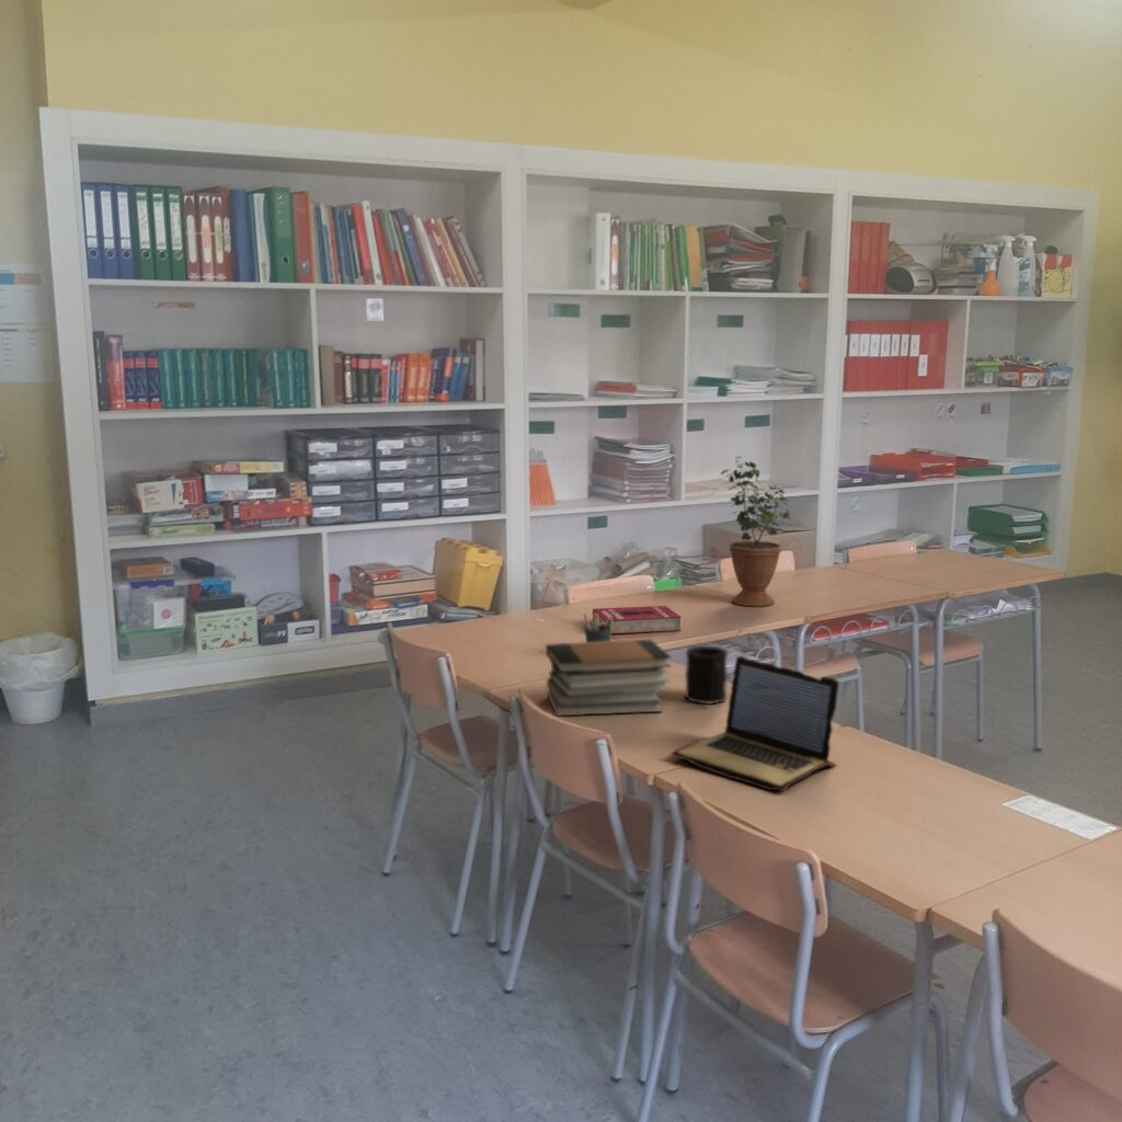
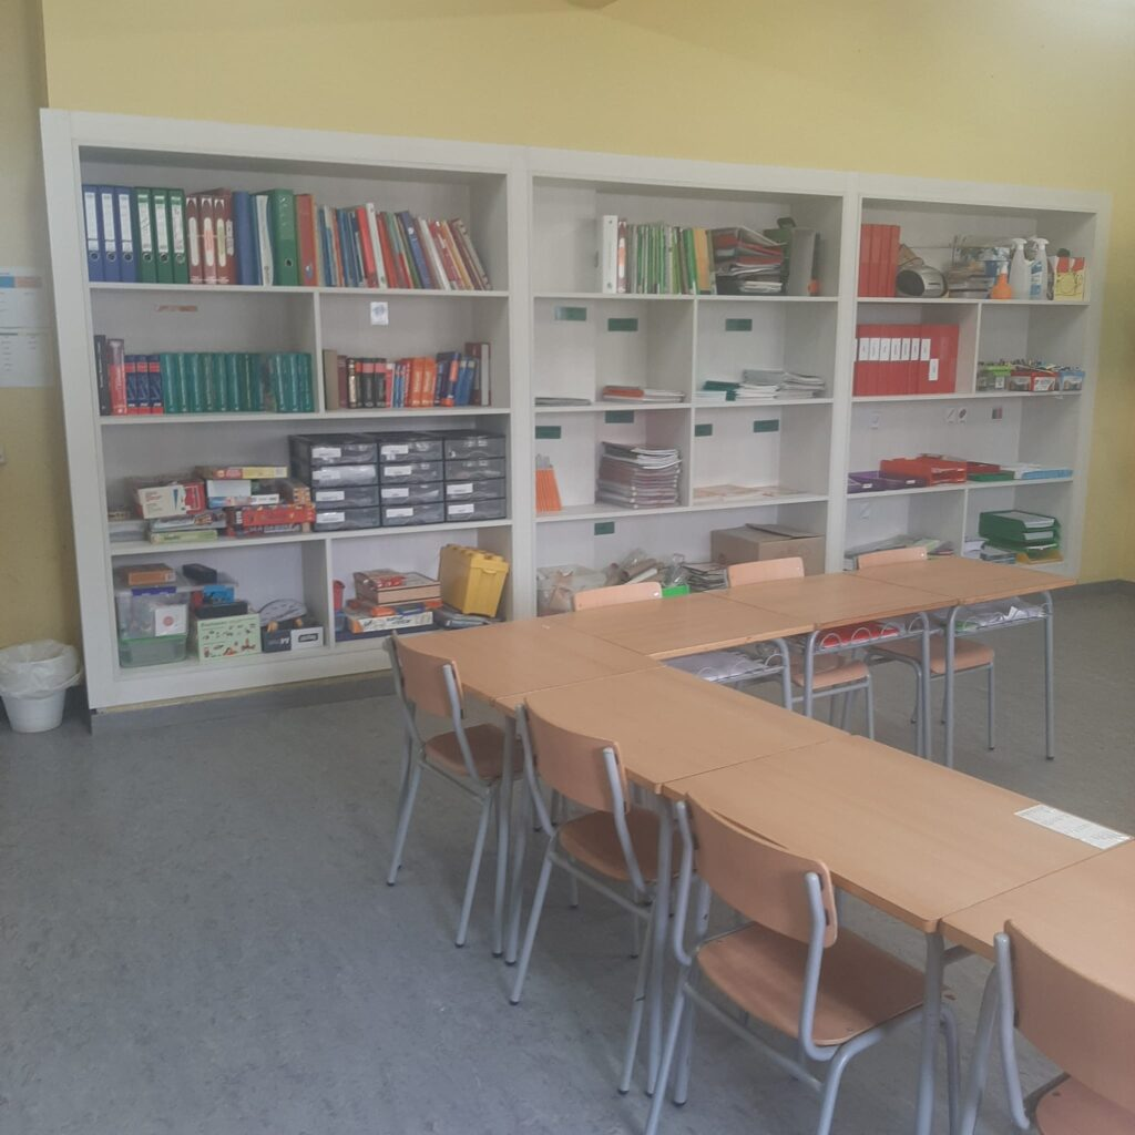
- book (636, 619)
- laptop (755, 720)
- book stack (606, 677)
- pen holder (597, 633)
- mug (709, 677)
- potted plant (752, 530)
